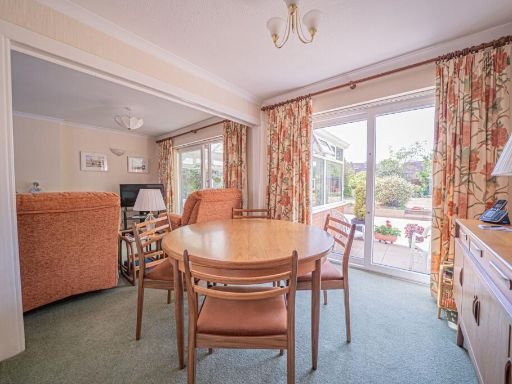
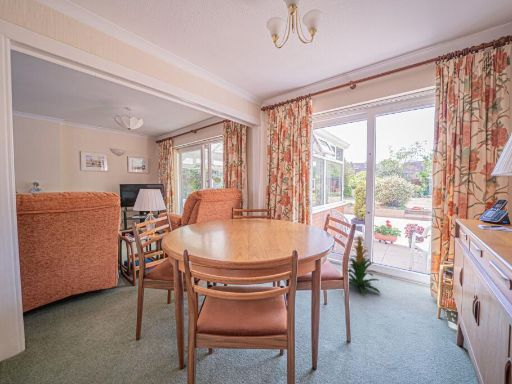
+ indoor plant (360, 260)
